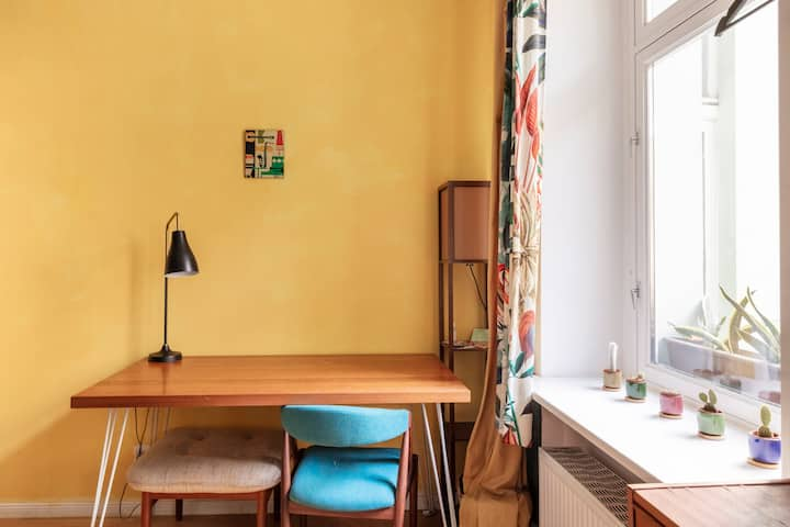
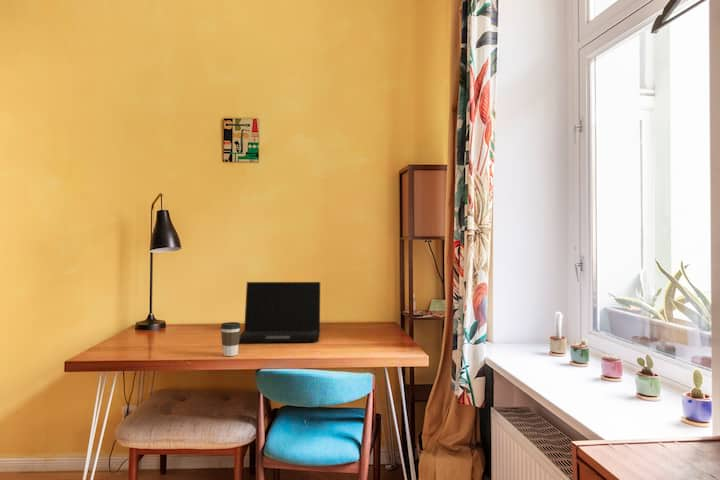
+ laptop (280, 310)
+ coffee cup (230, 339)
